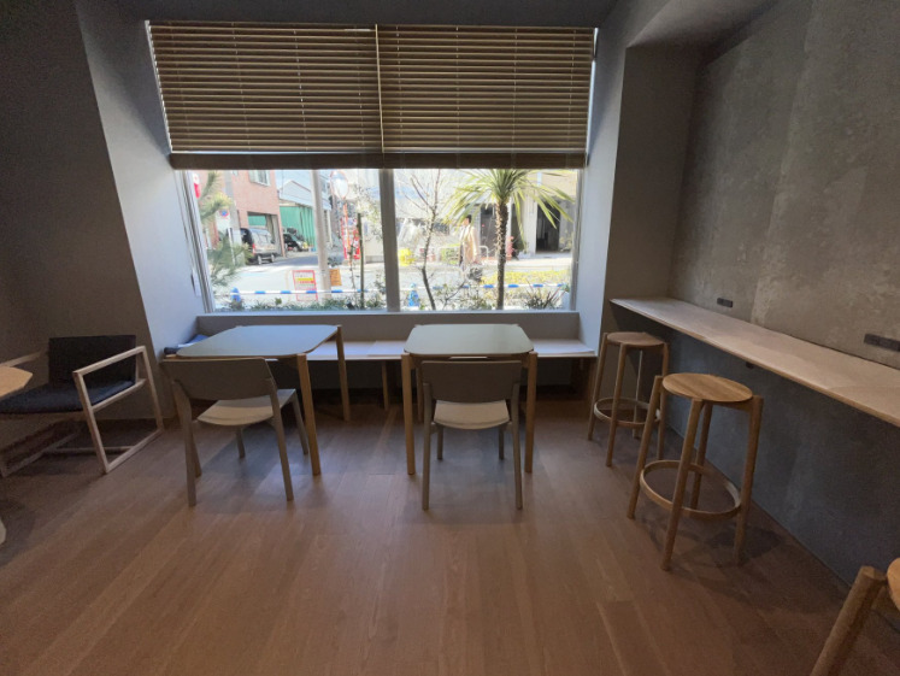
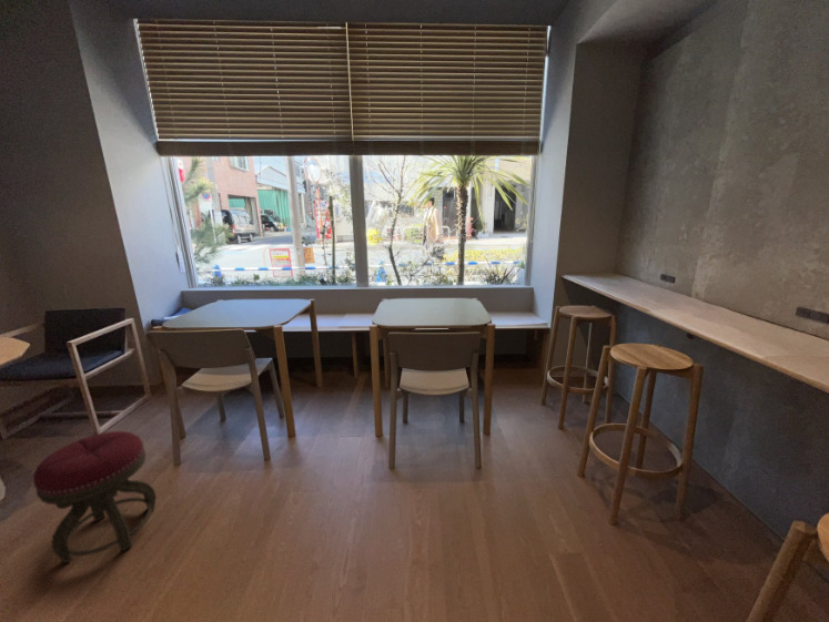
+ stool (101, 491)
